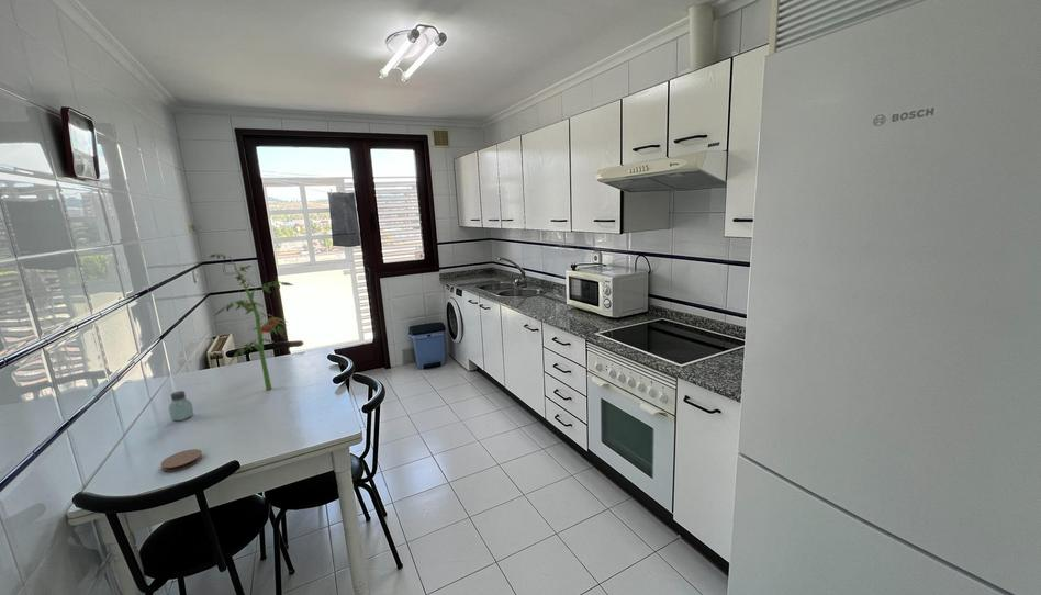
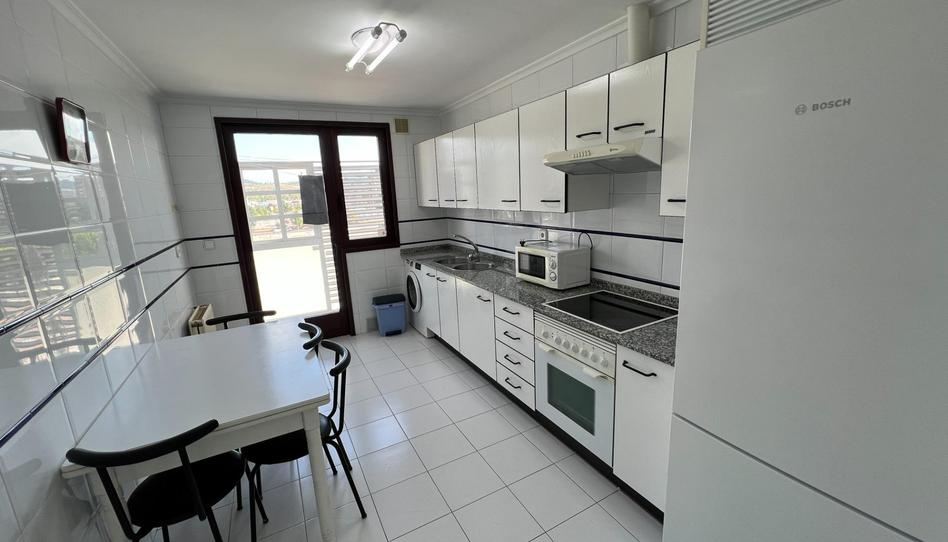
- plant (259, 322)
- saltshaker (180, 405)
- coaster (181, 460)
